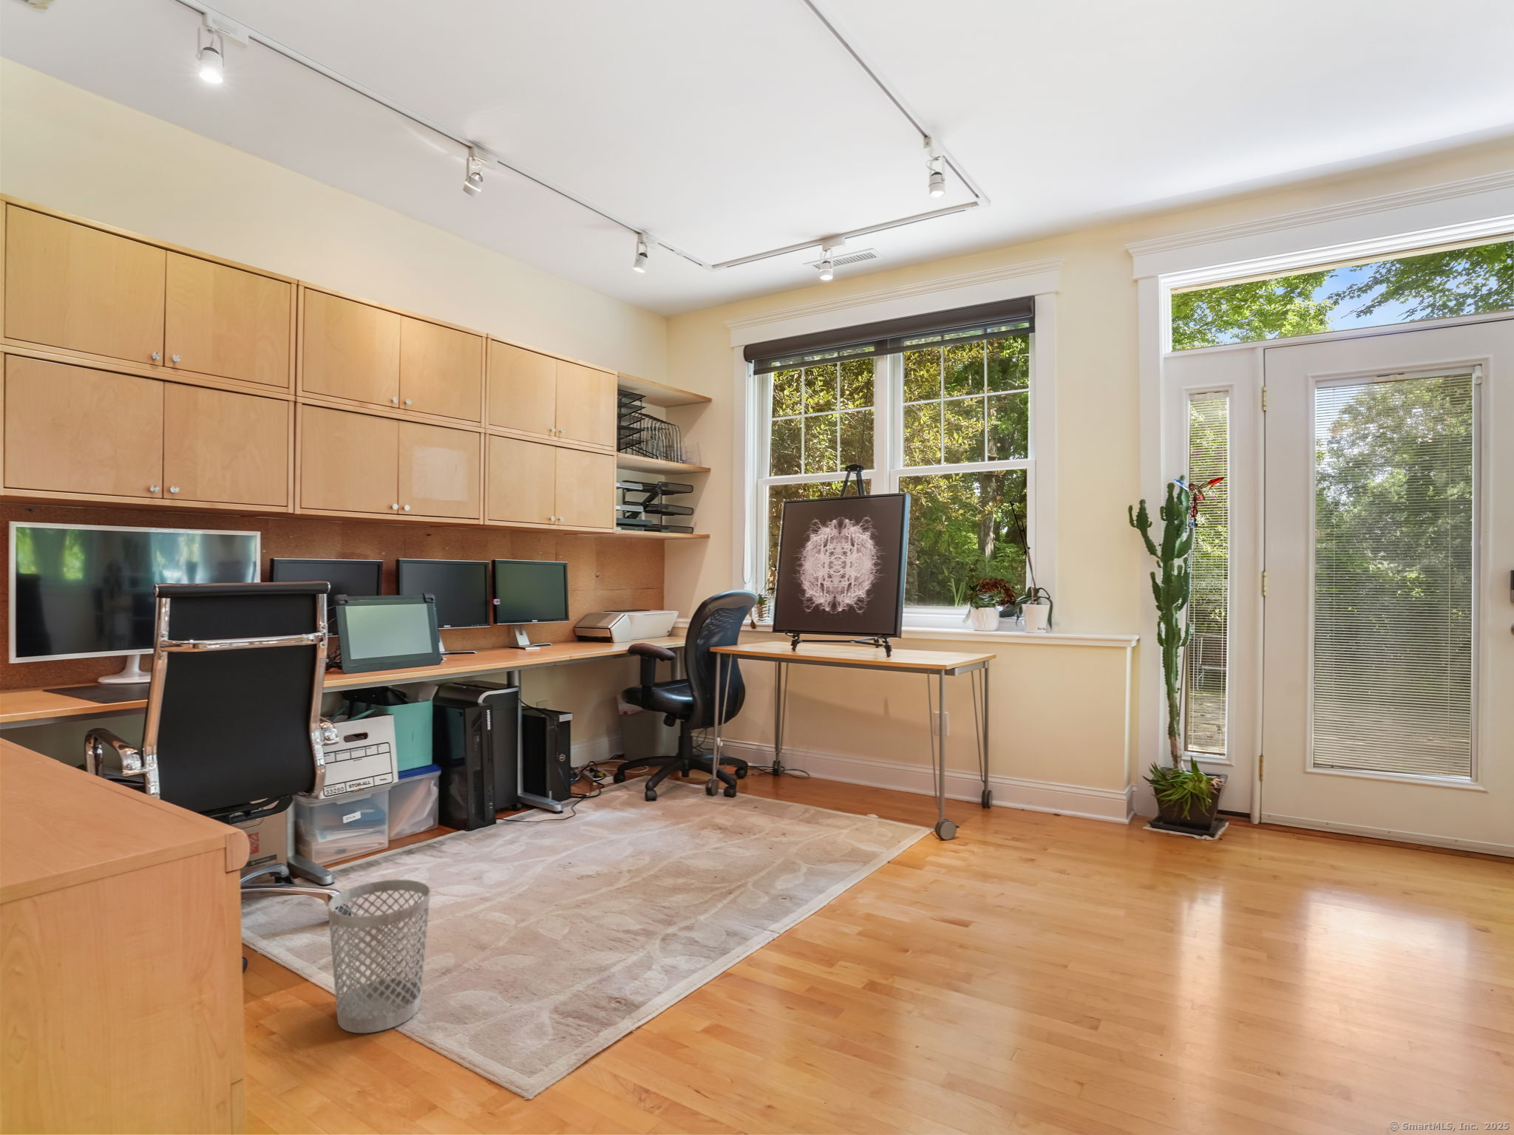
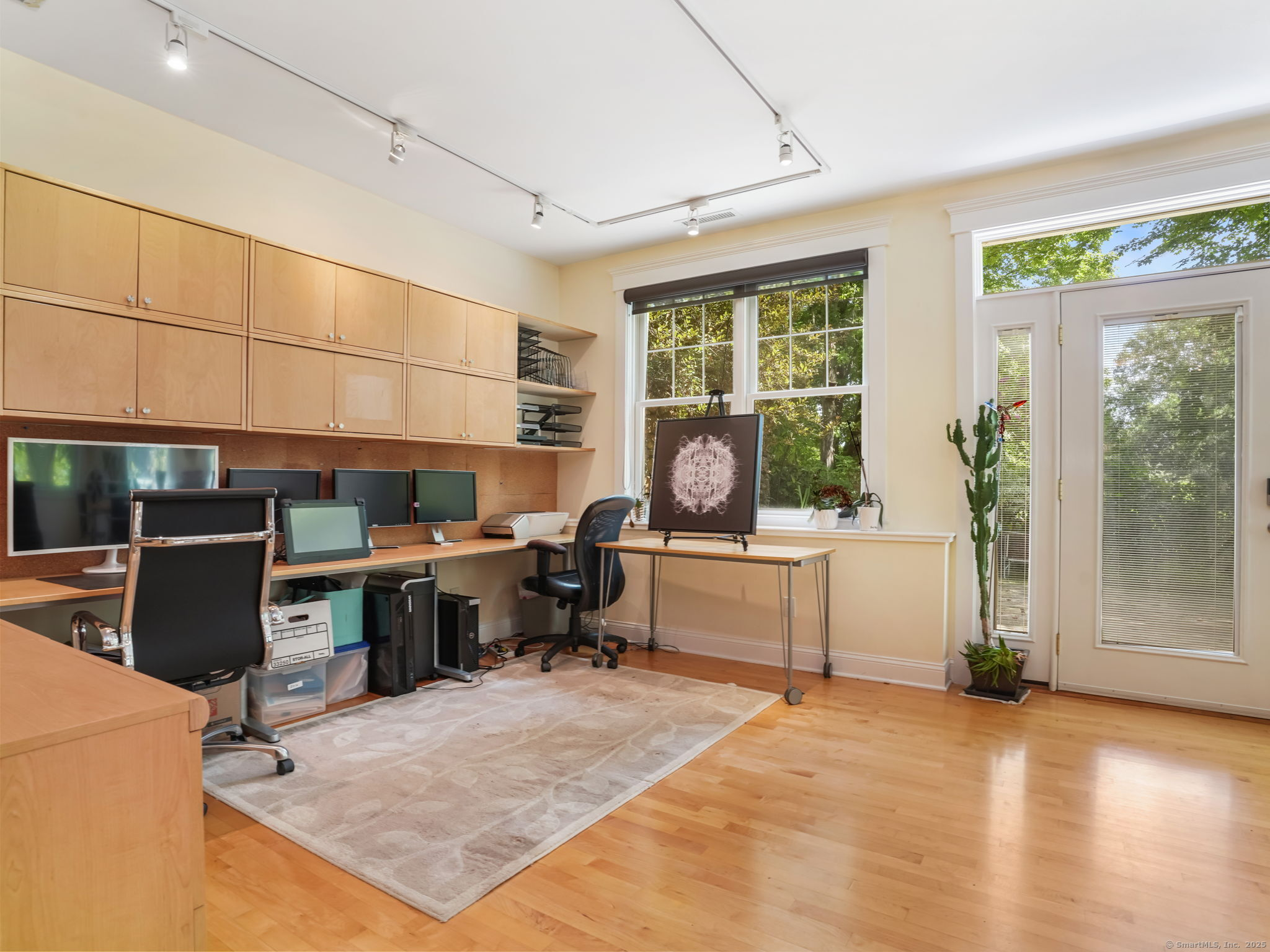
- wastebasket (380, 954)
